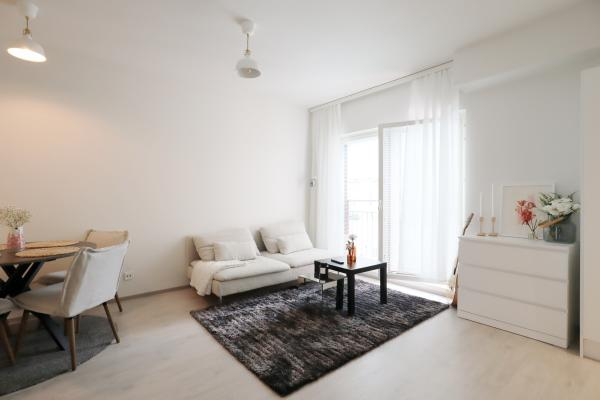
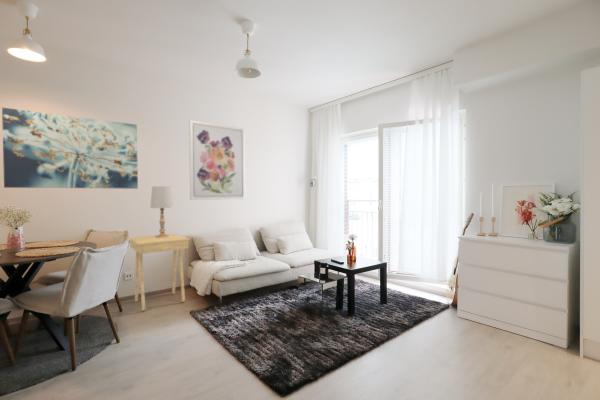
+ wall art (77, 152)
+ table lamp (162, 211)
+ side table (173, 269)
+ wall art (218, 162)
